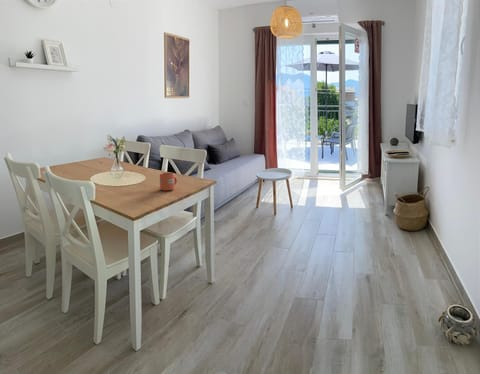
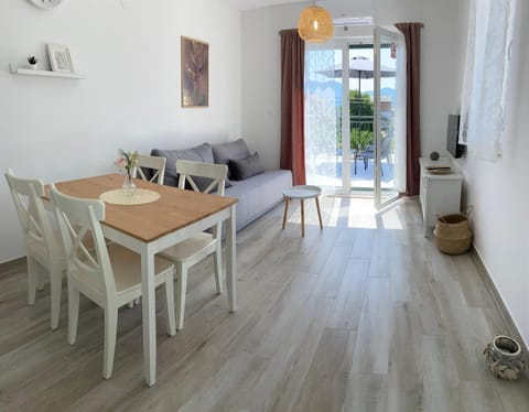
- mug (169, 181)
